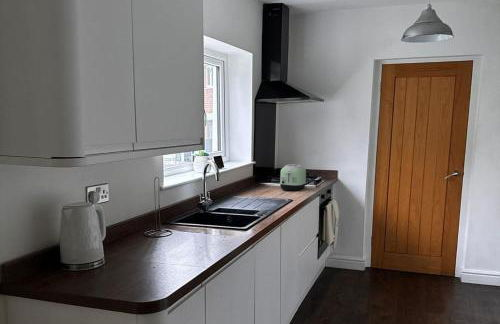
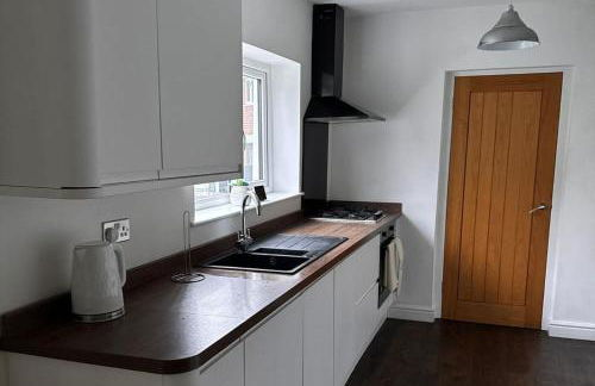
- toaster (292, 177)
